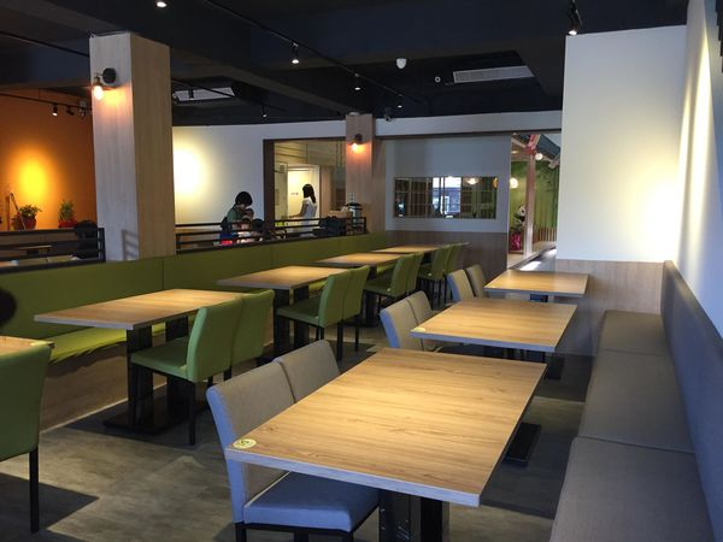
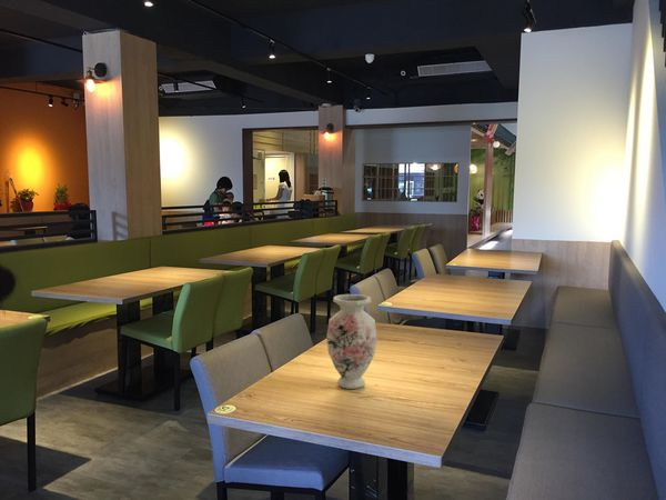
+ vase (351, 341)
